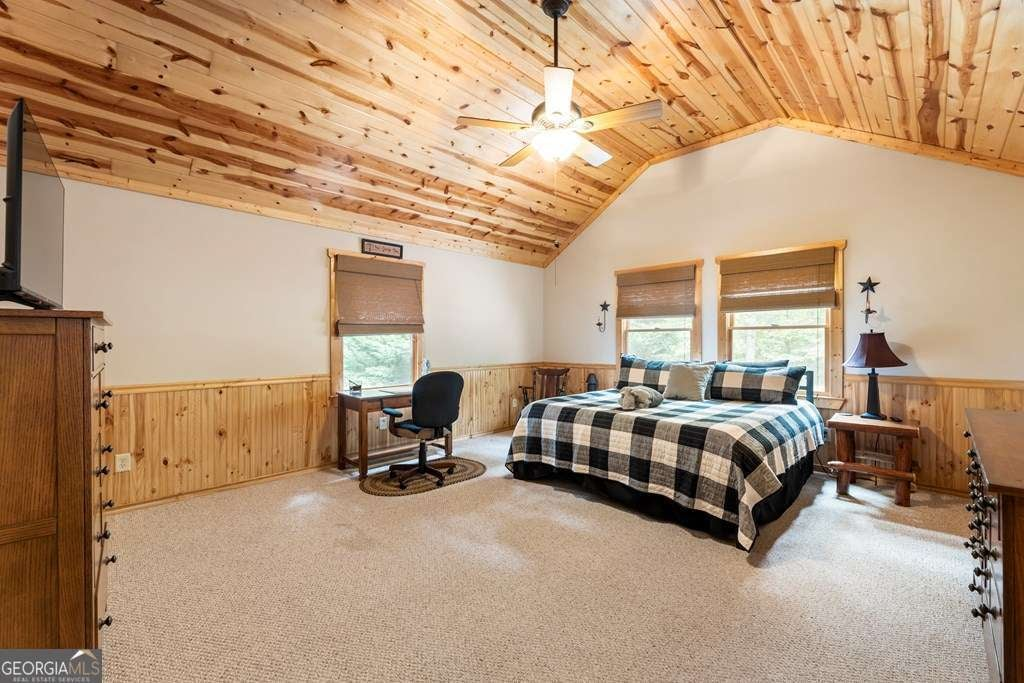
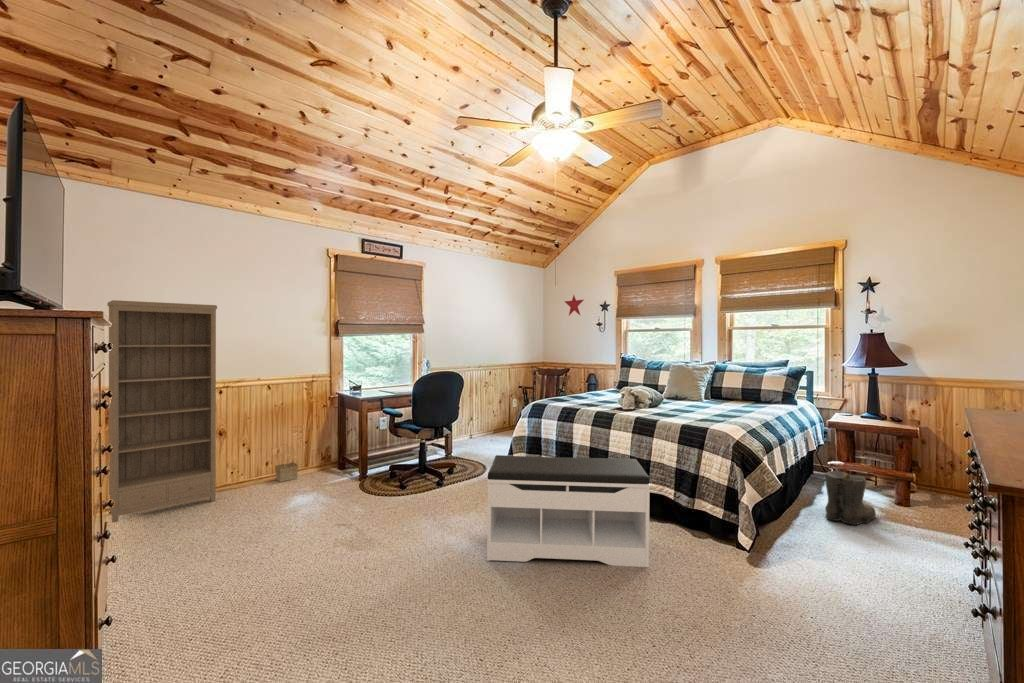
+ basket (284, 461)
+ bench (565, 506)
+ boots (849, 495)
+ bookshelf (164, 405)
+ decorative star (573, 305)
